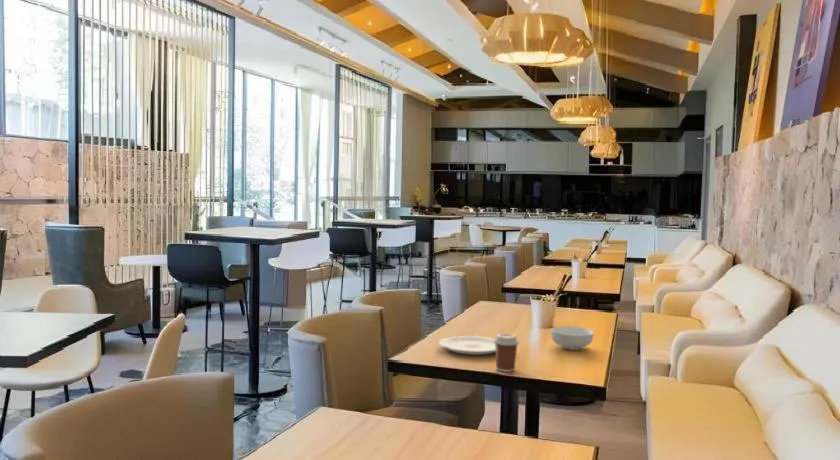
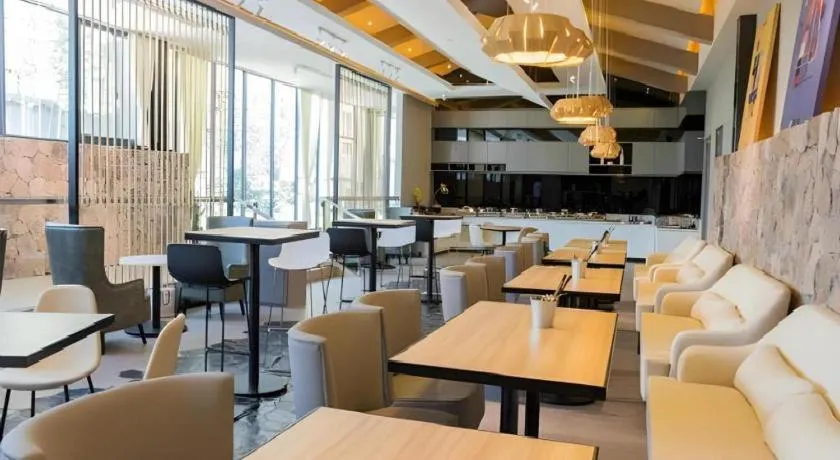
- plate (472, 345)
- coffee cup (505, 352)
- cereal bowl (571, 339)
